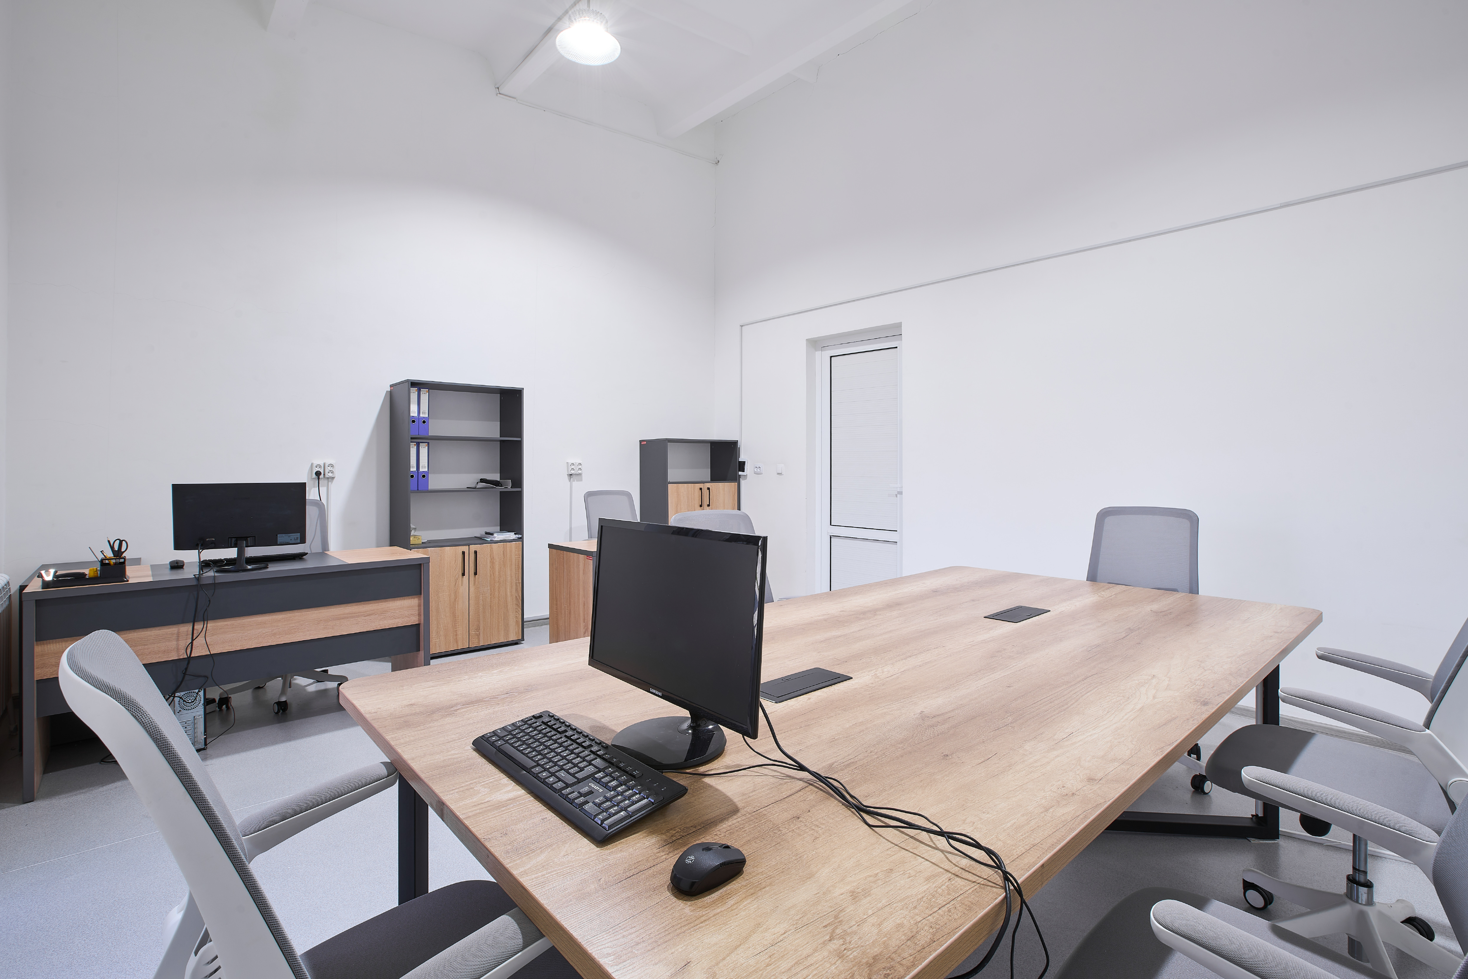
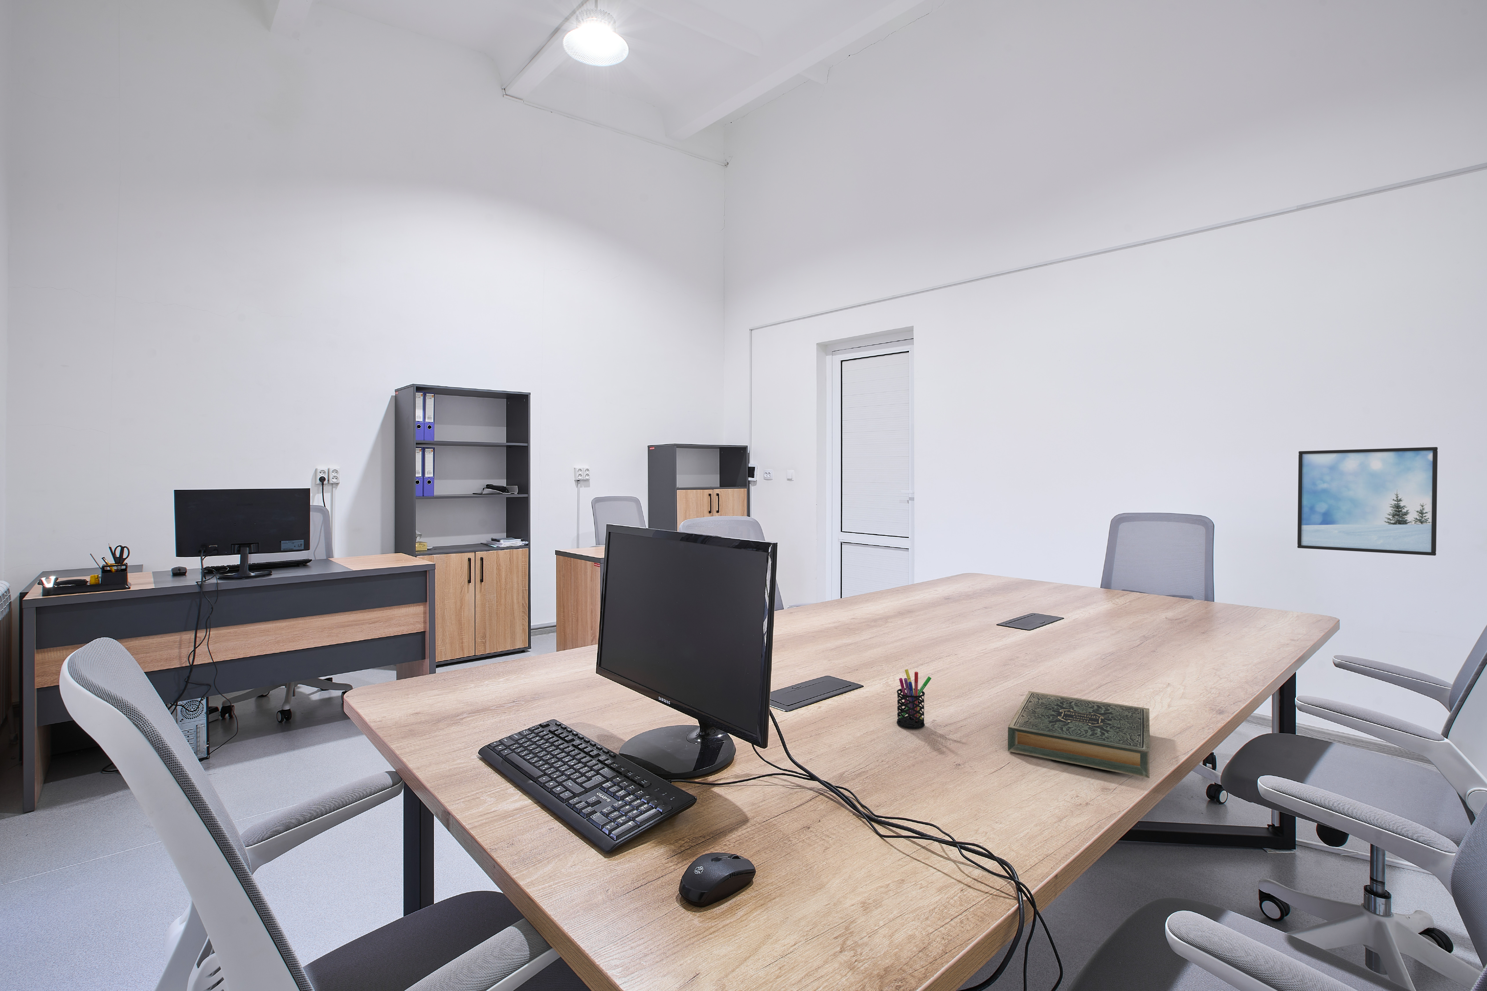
+ hardback book (1081, 729)
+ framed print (1363, 500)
+ pen holder (914, 697)
